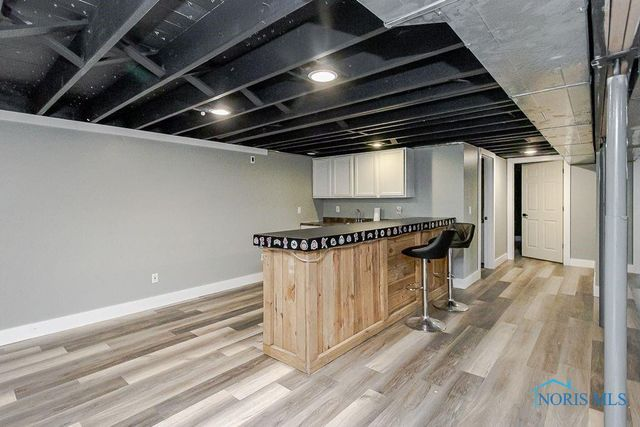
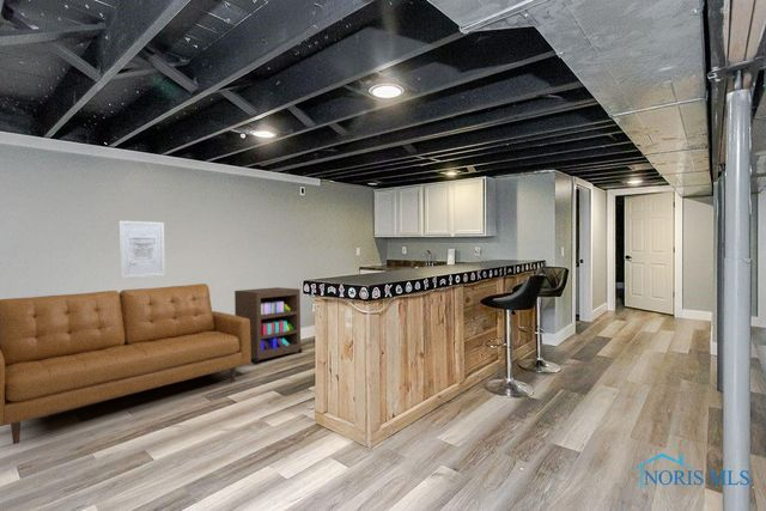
+ wall art (142, 249)
+ storage cabinet (267, 322)
+ sofa (129, 345)
